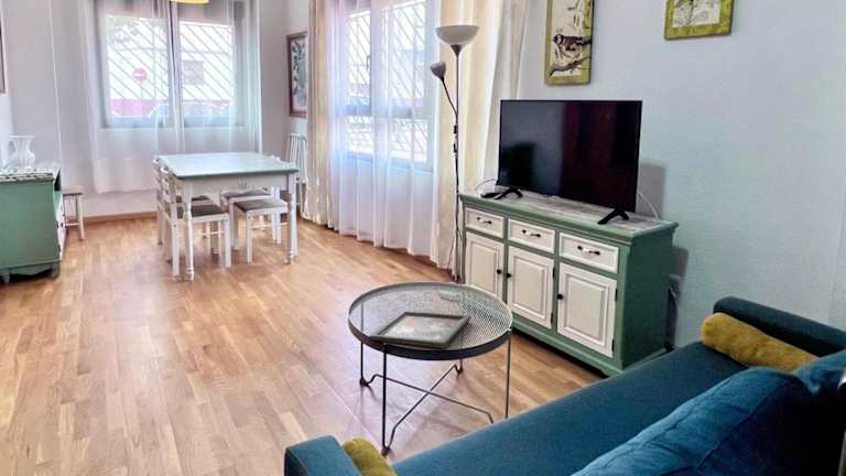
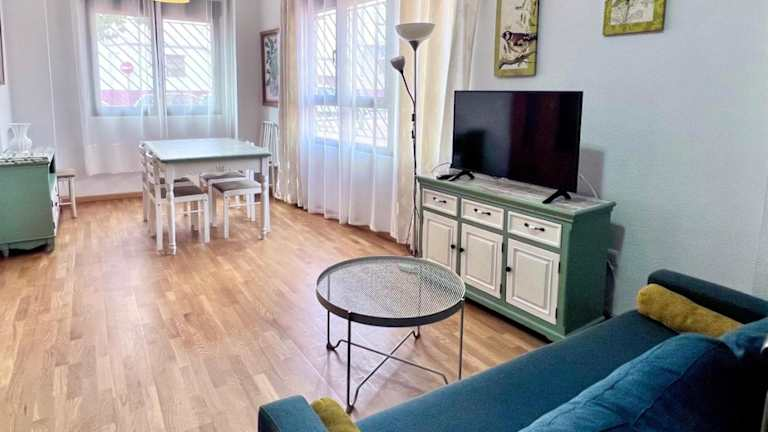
- decorative tray (422, 326)
